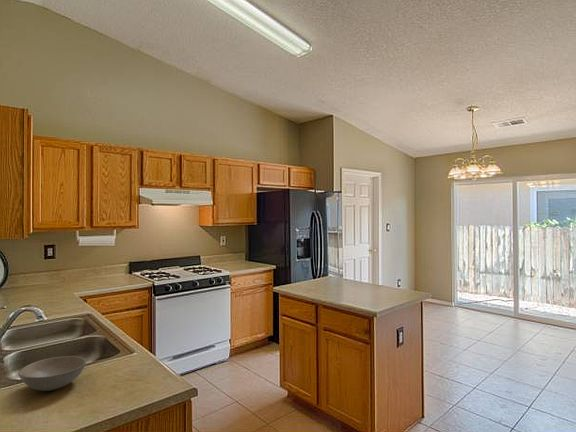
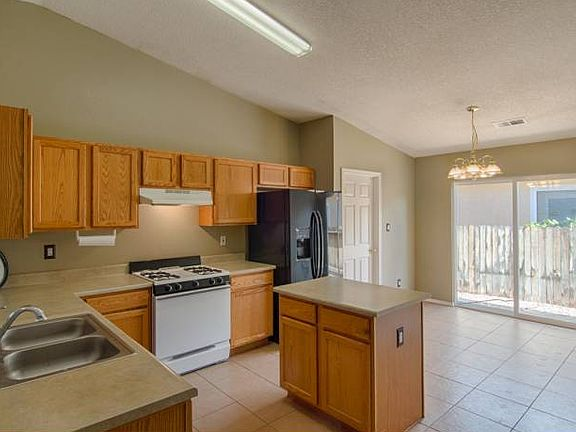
- soup bowl (53, 375)
